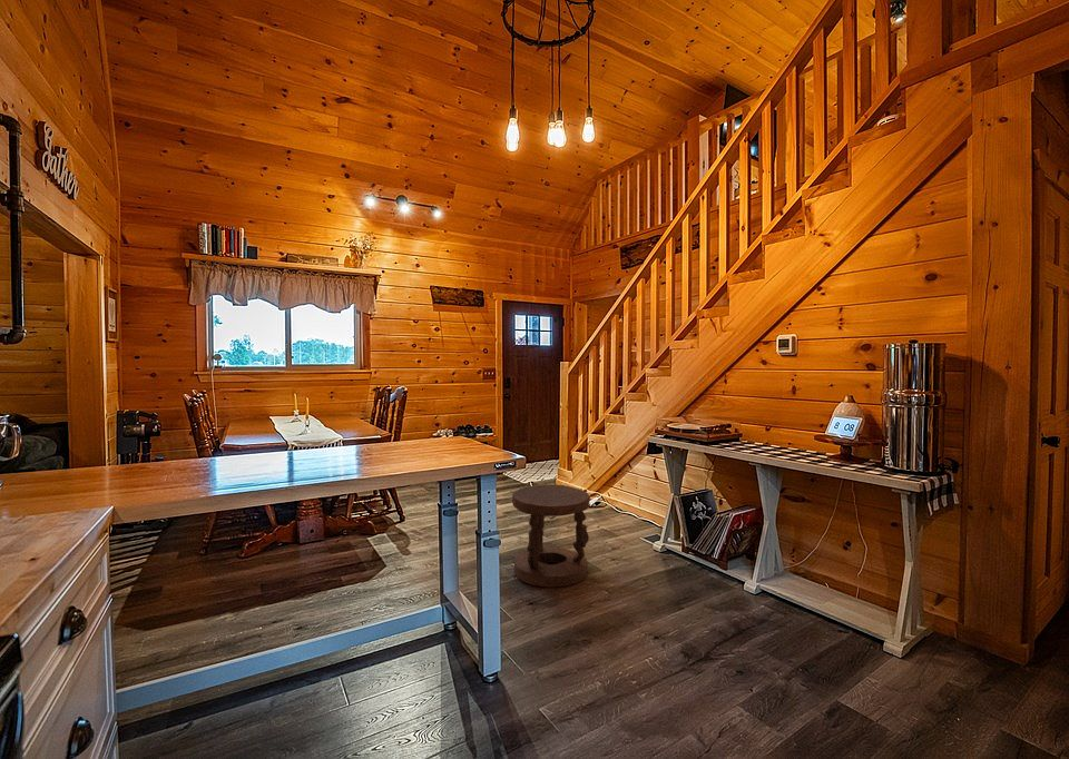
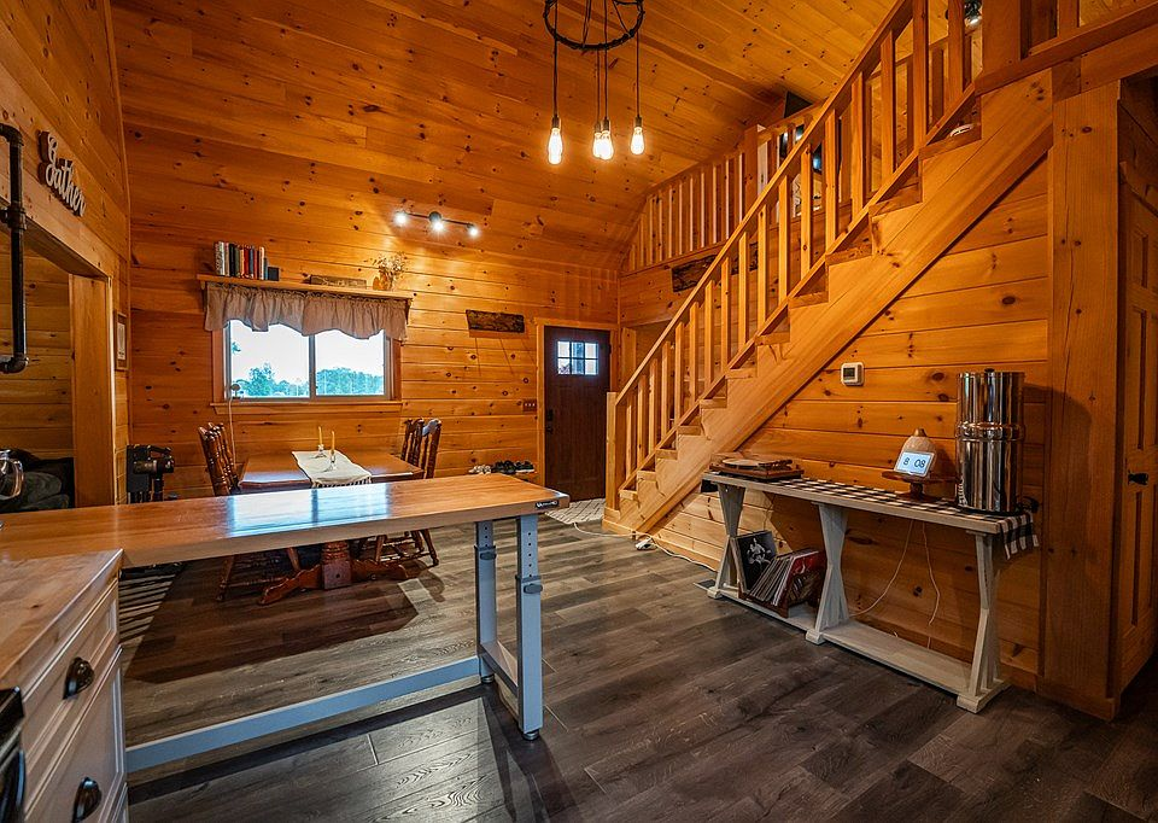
- stool (542, 532)
